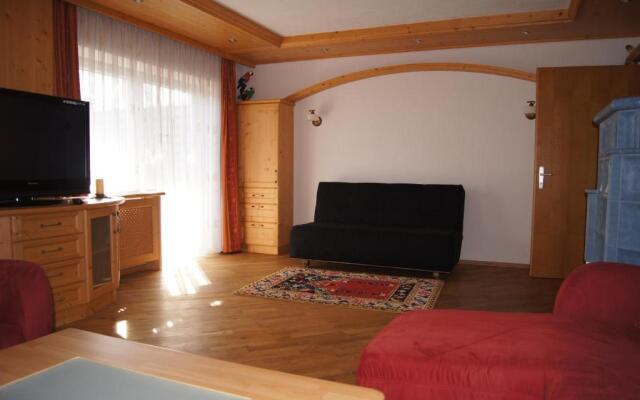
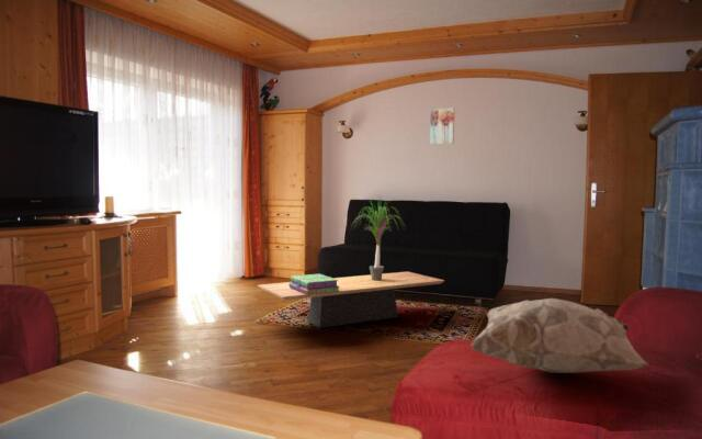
+ potted plant (377, 236)
+ decorative pillow (554, 334)
+ wall art (442, 126)
+ coffee table (353, 301)
+ stack of books (314, 283)
